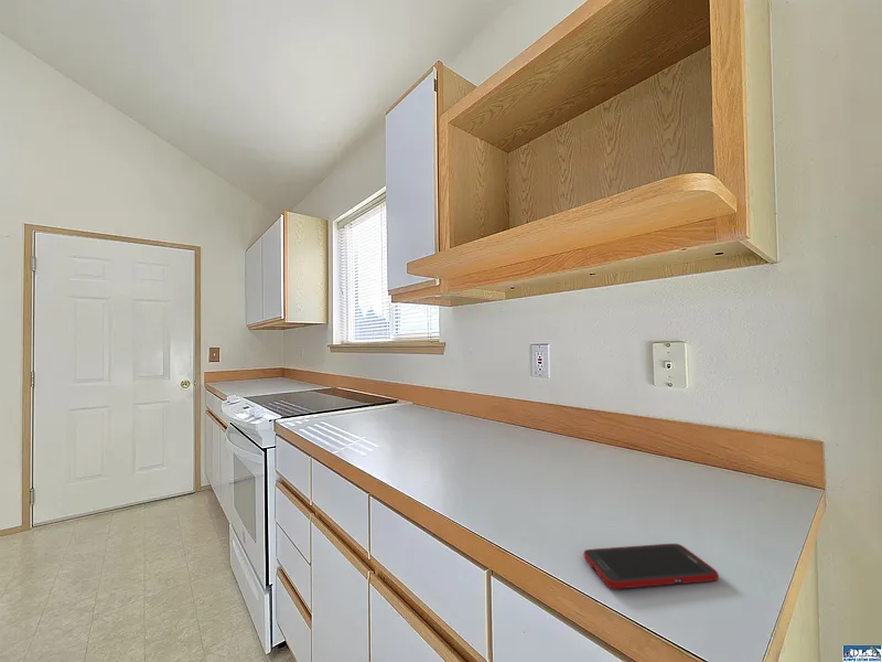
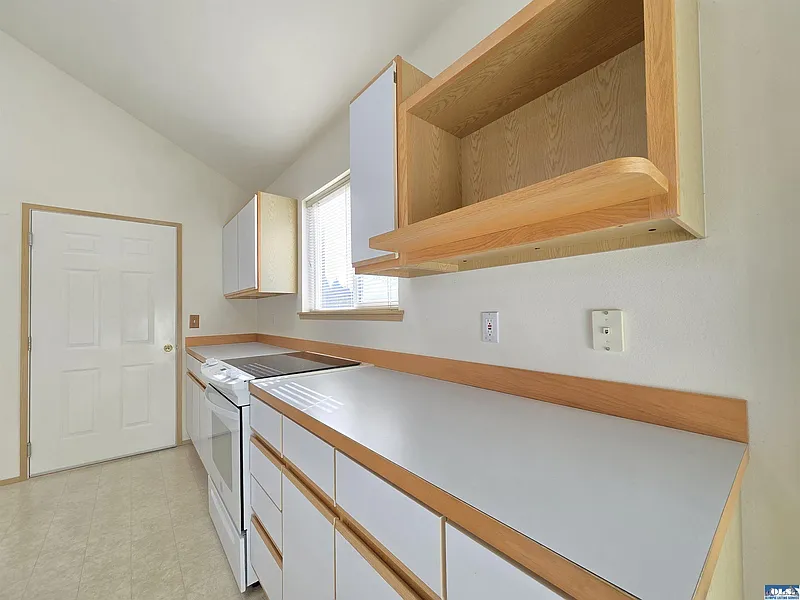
- cell phone (647, 564)
